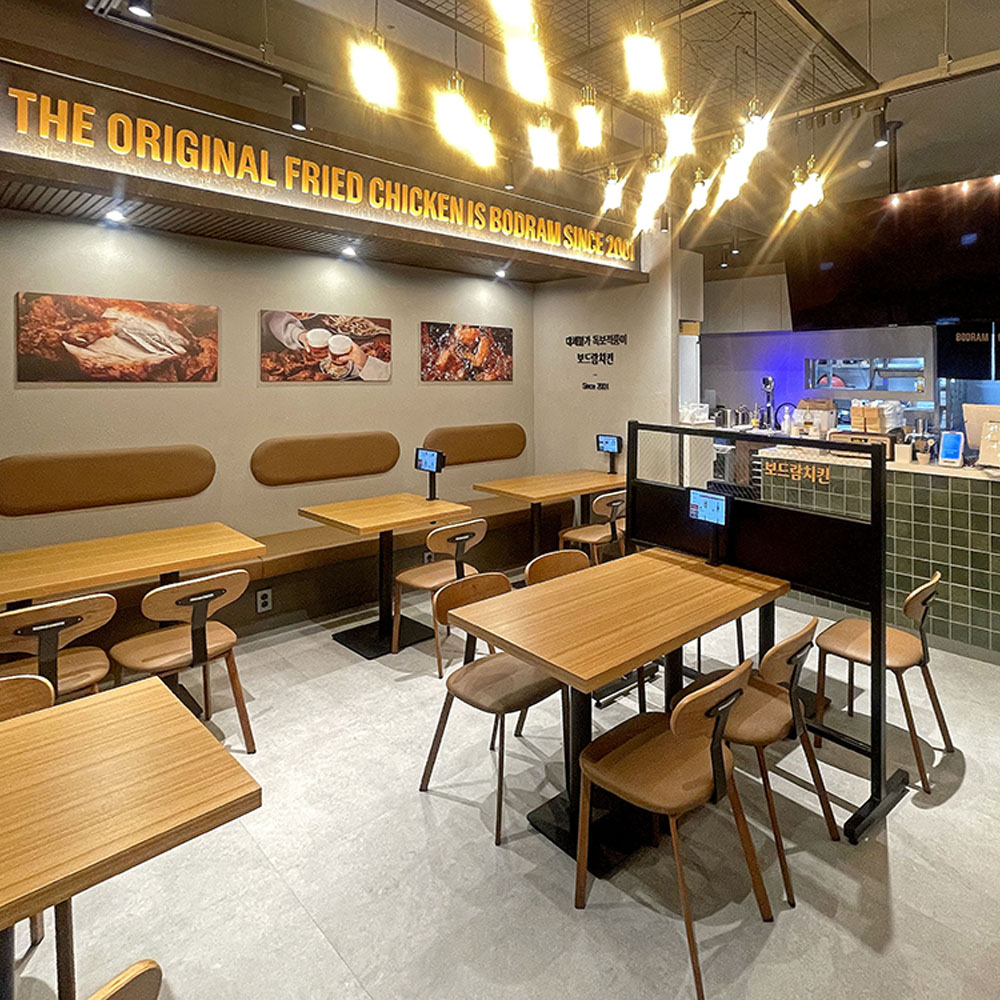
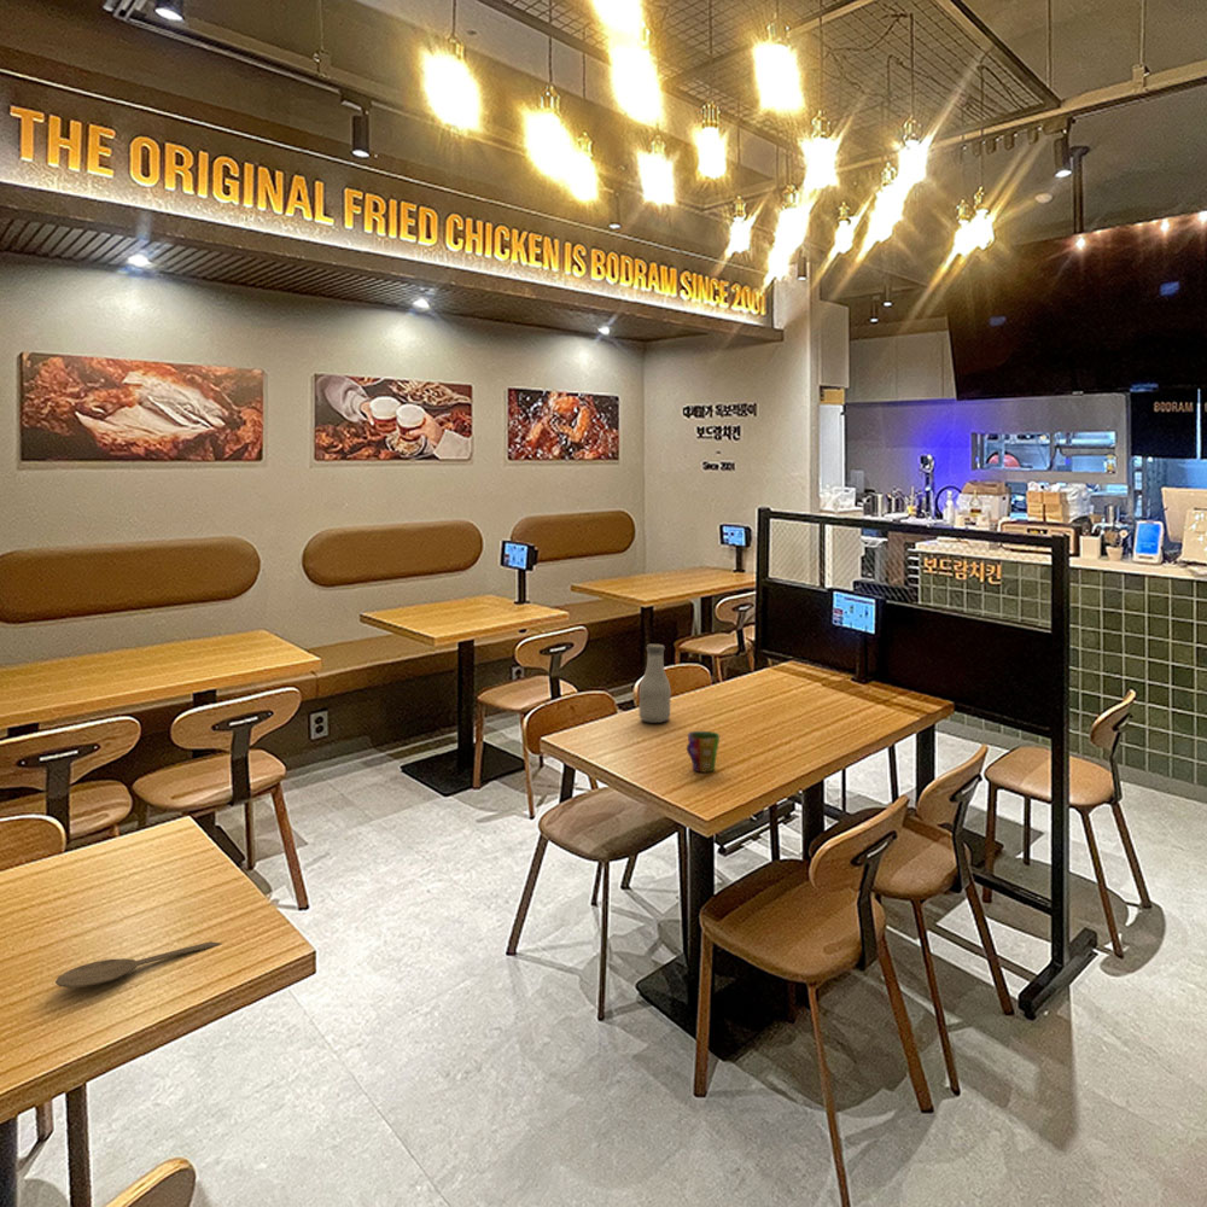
+ cup (700, 752)
+ bottle (654, 682)
+ wooden spoon (162, 956)
